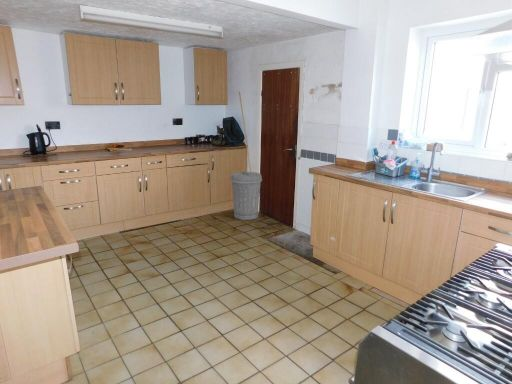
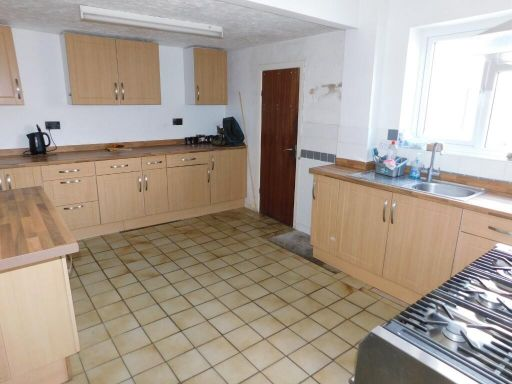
- trash can (246, 194)
